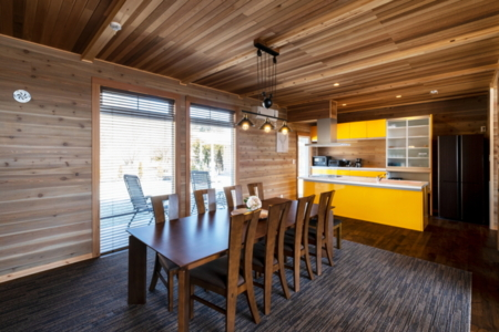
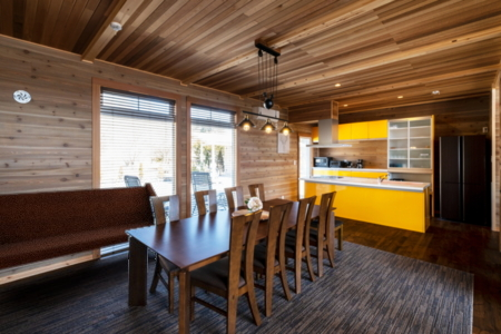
+ bench (85, 230)
